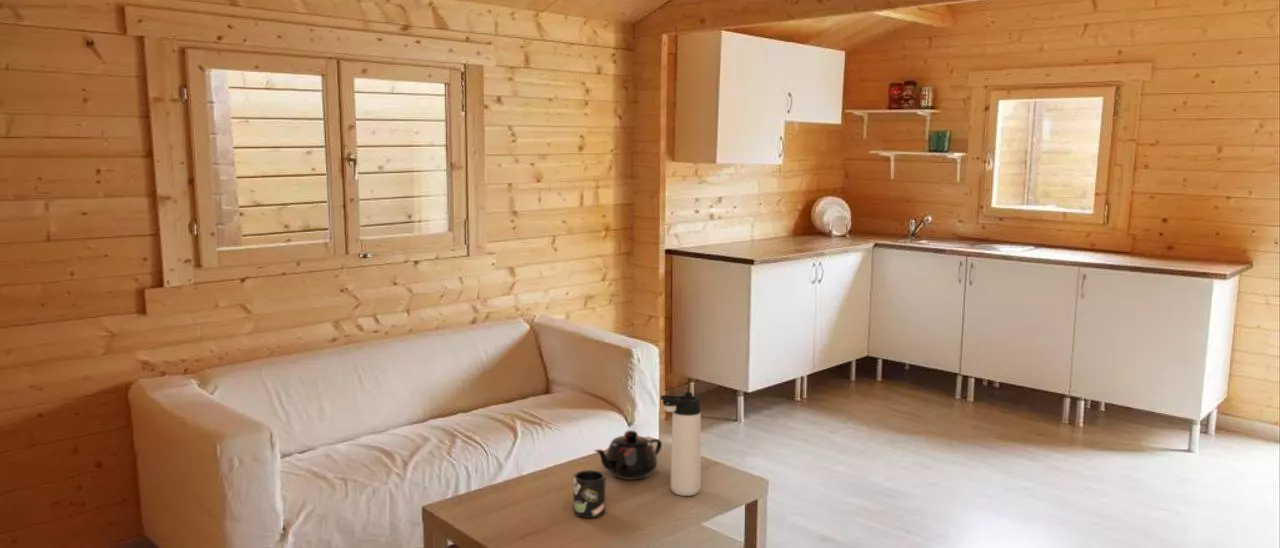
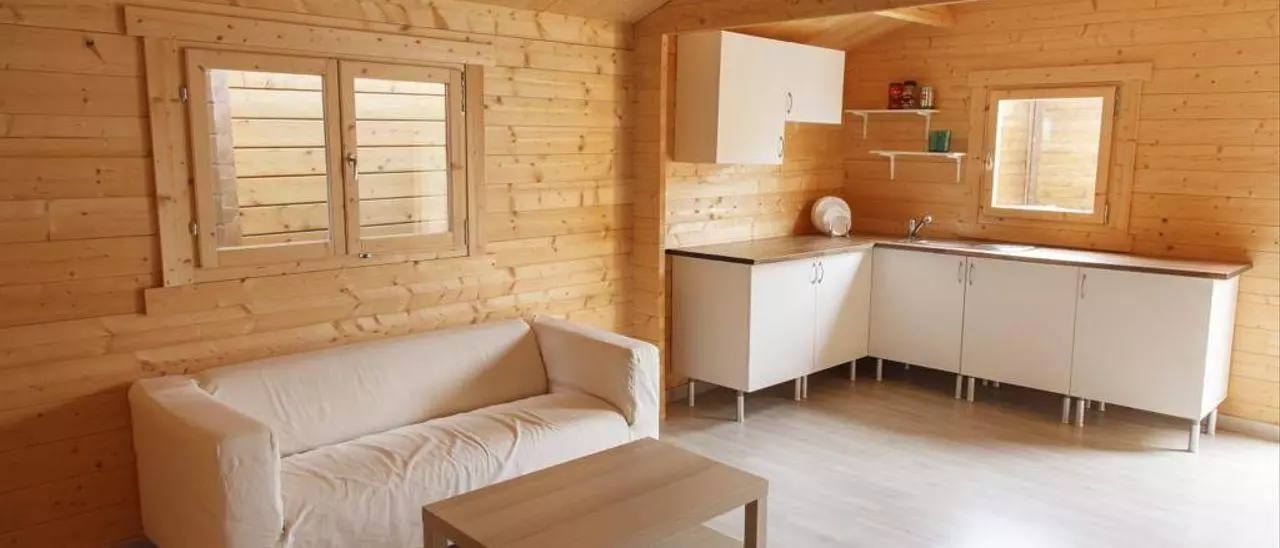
- mug (586, 491)
- teapot (628, 453)
- thermos bottle (680, 443)
